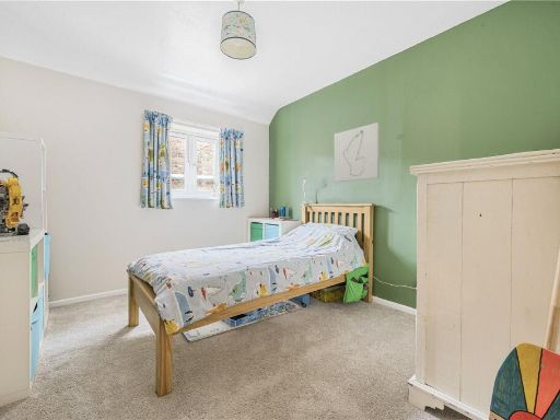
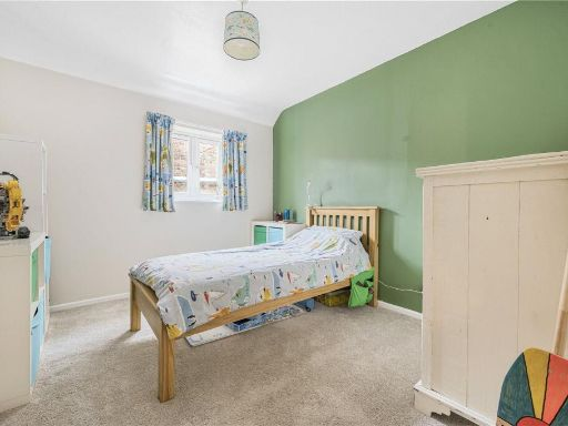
- wall art (354, 154)
